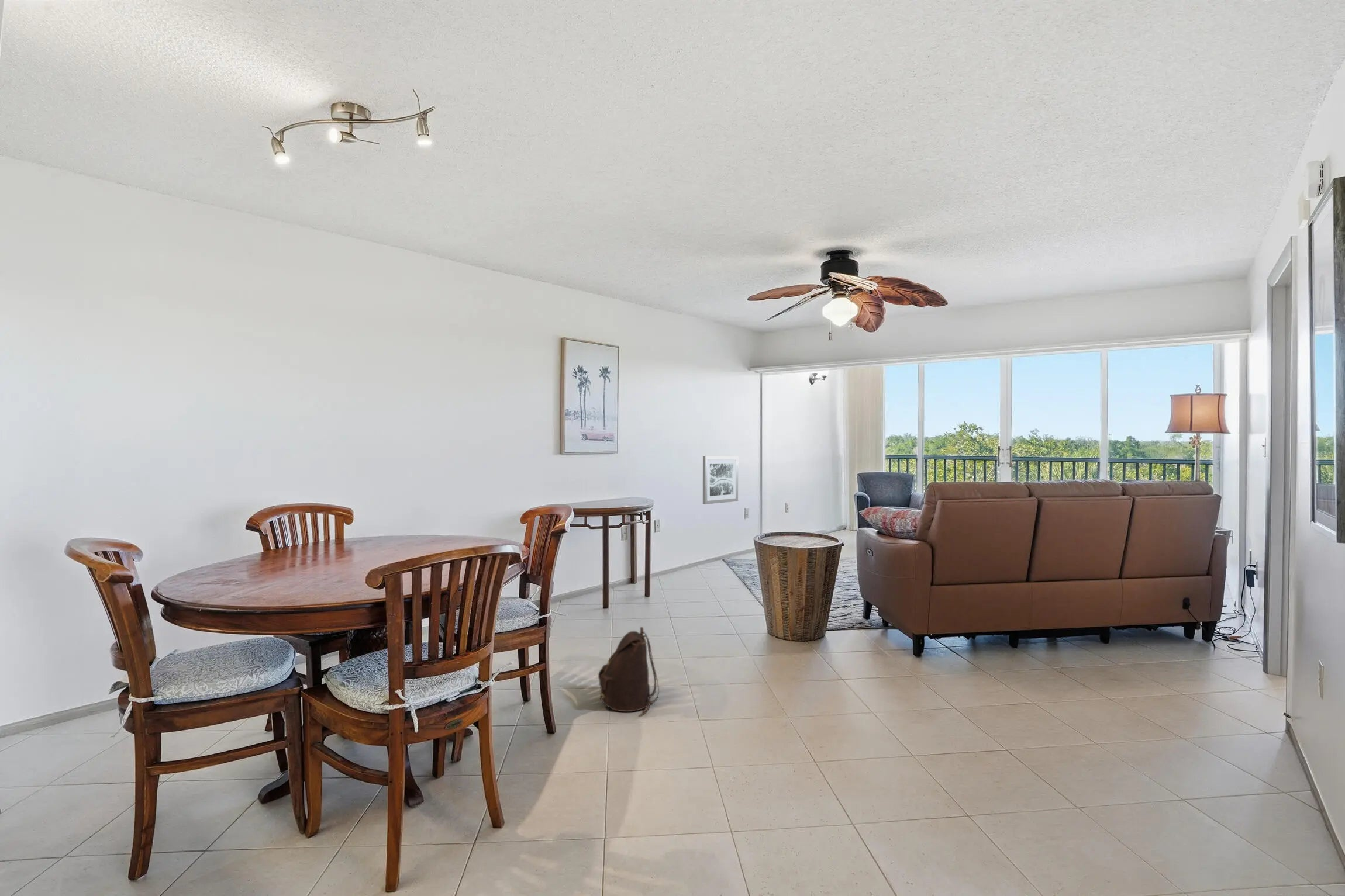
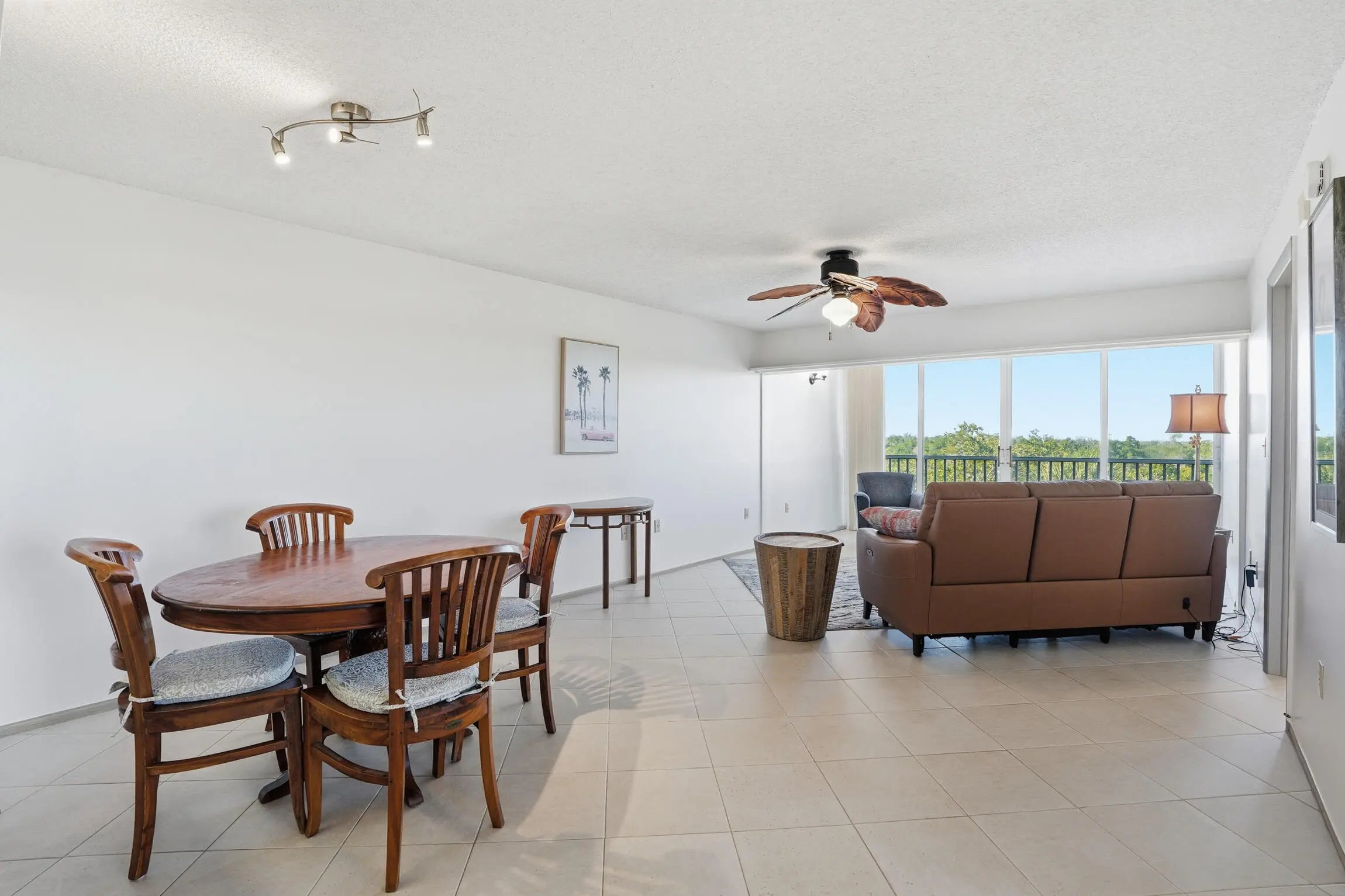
- backpack (628, 665)
- wall art (720, 479)
